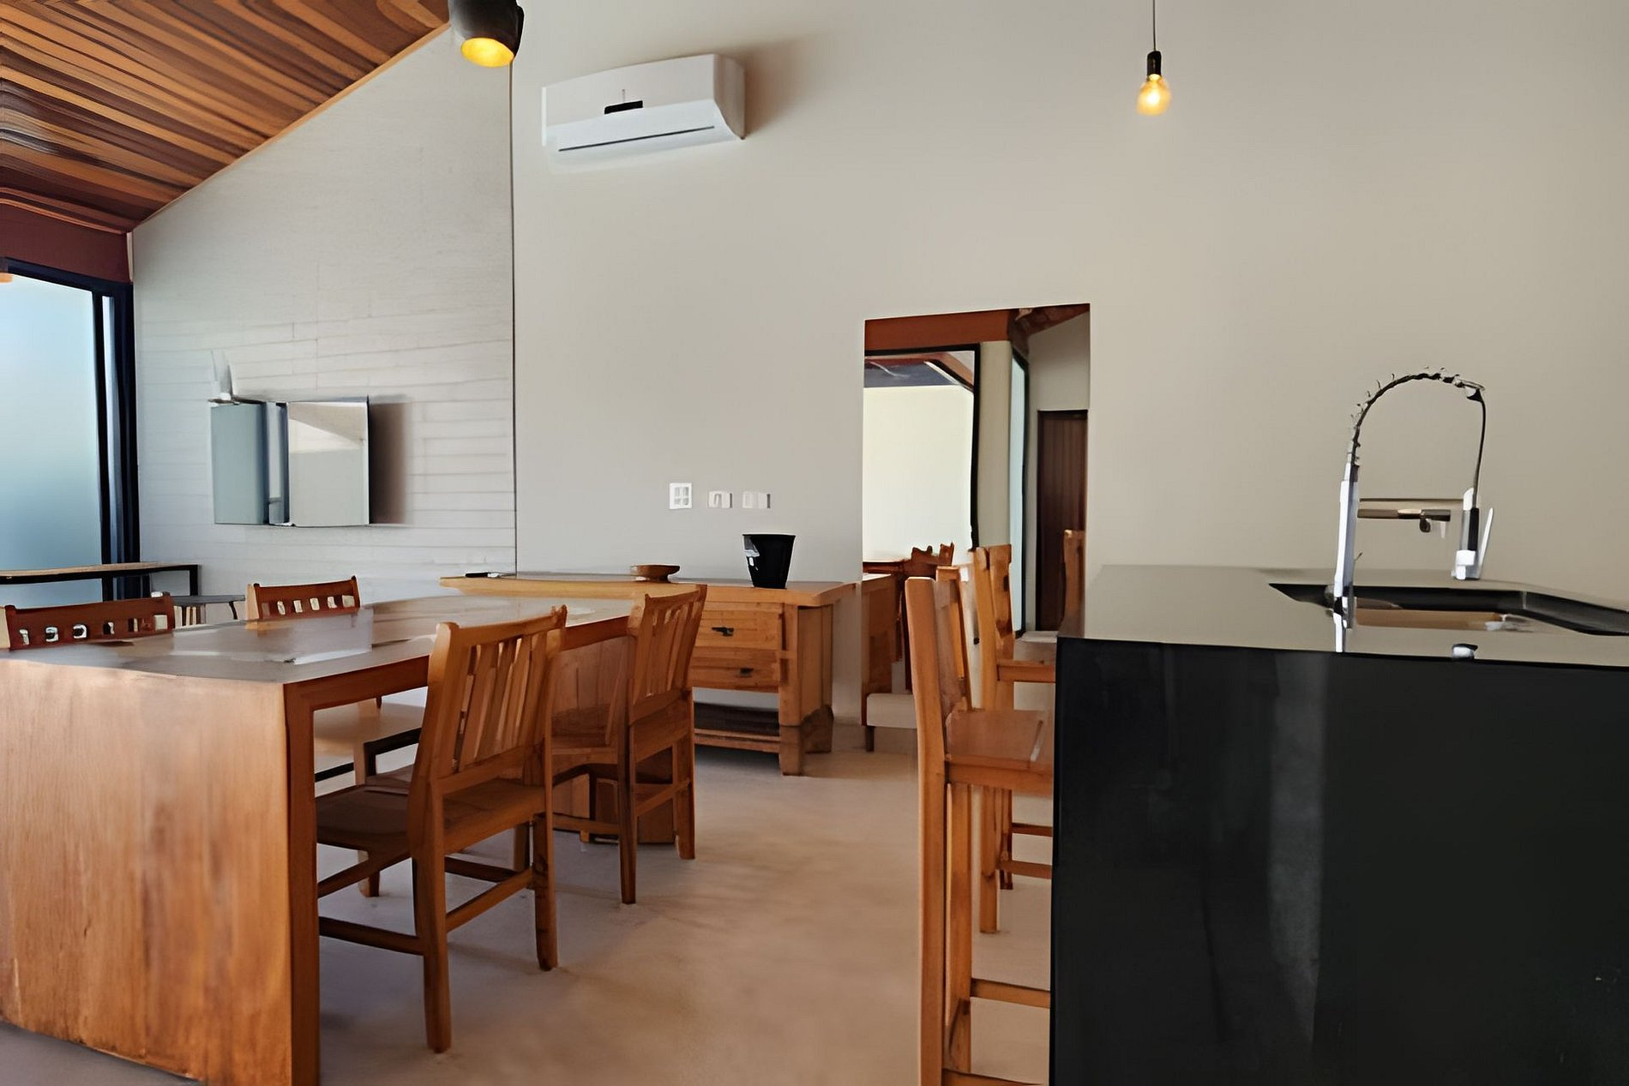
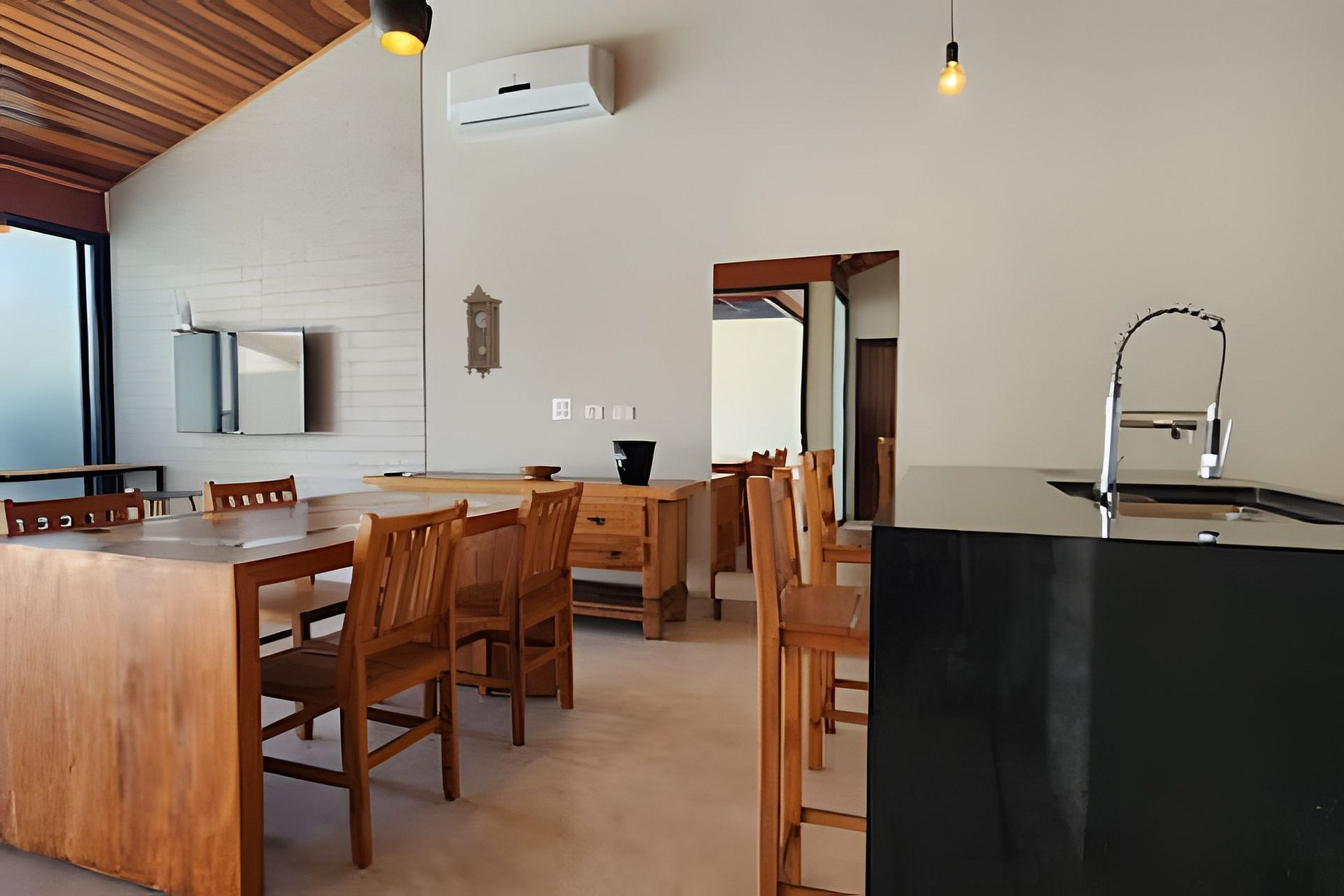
+ pendulum clock (482, 332)
